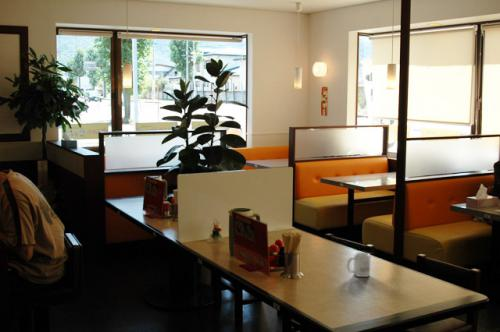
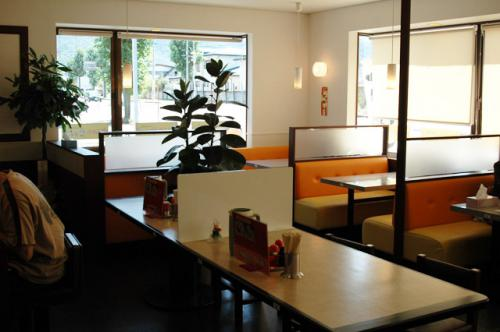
- mug (357, 265)
